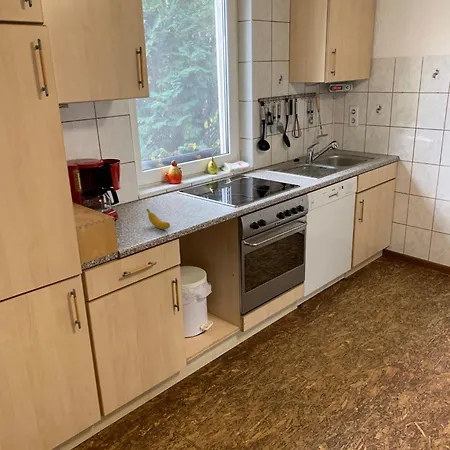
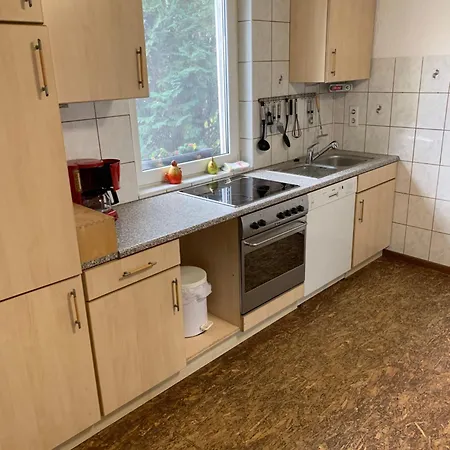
- banana (157, 220)
